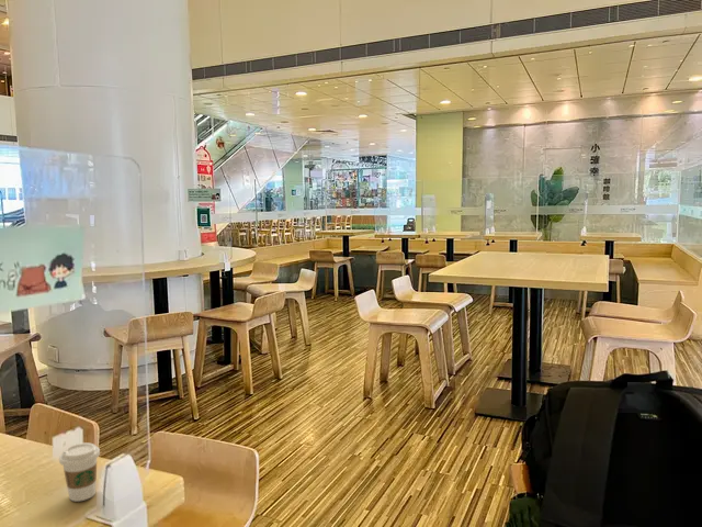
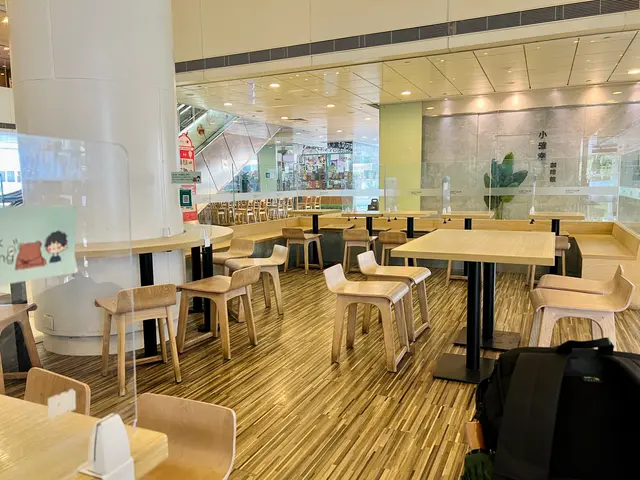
- coffee cup (80, 471)
